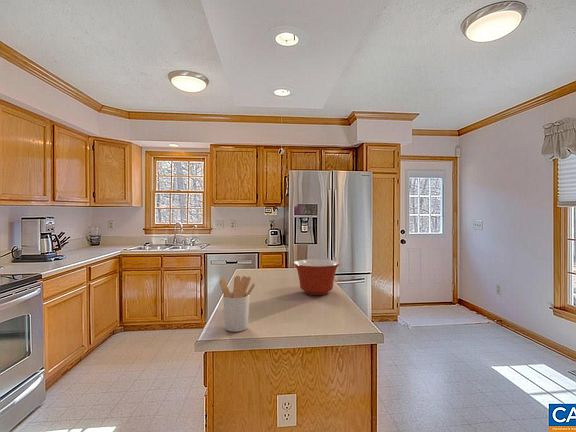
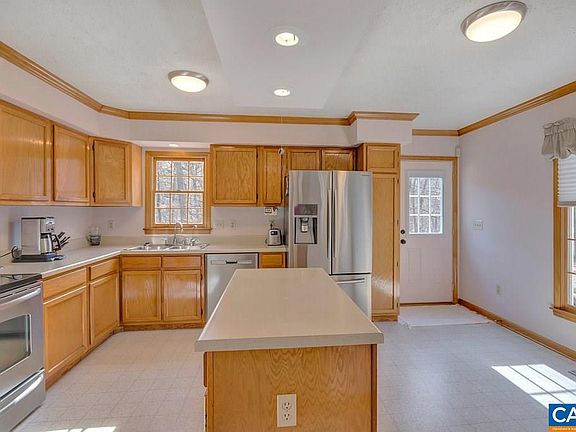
- mixing bowl (316, 277)
- utensil holder (238, 301)
